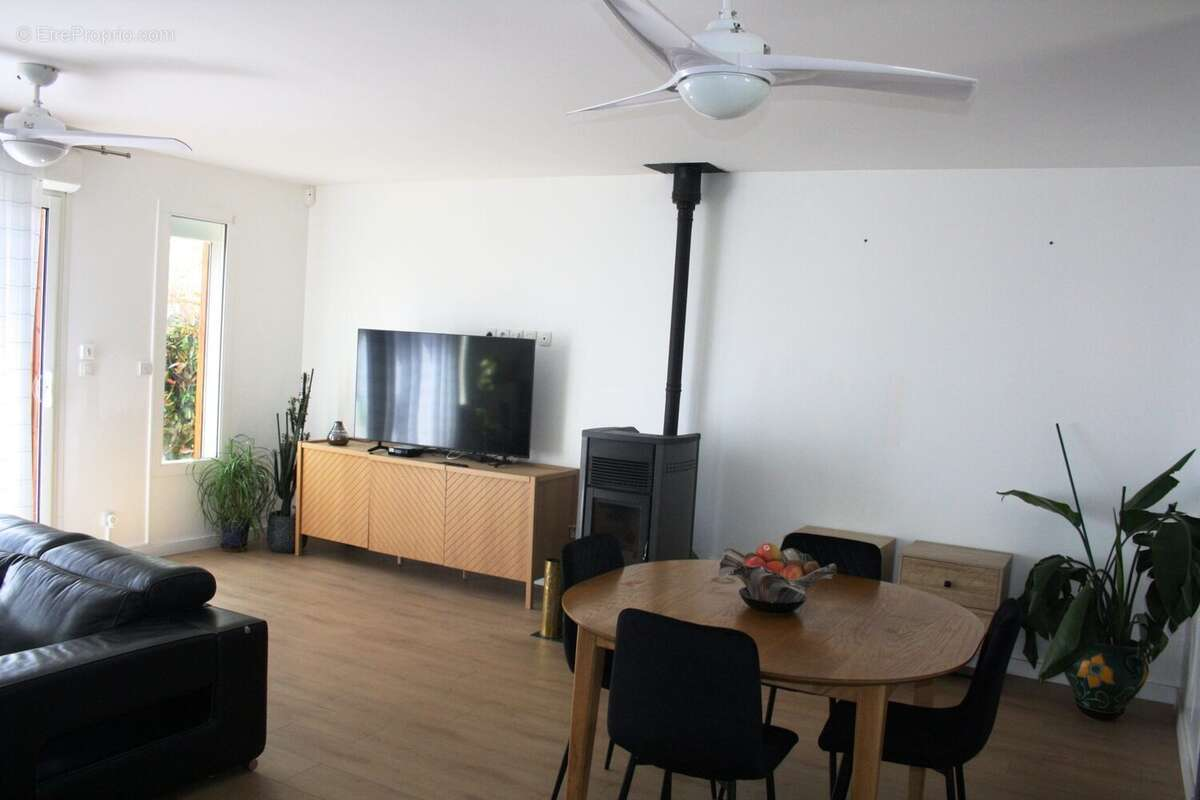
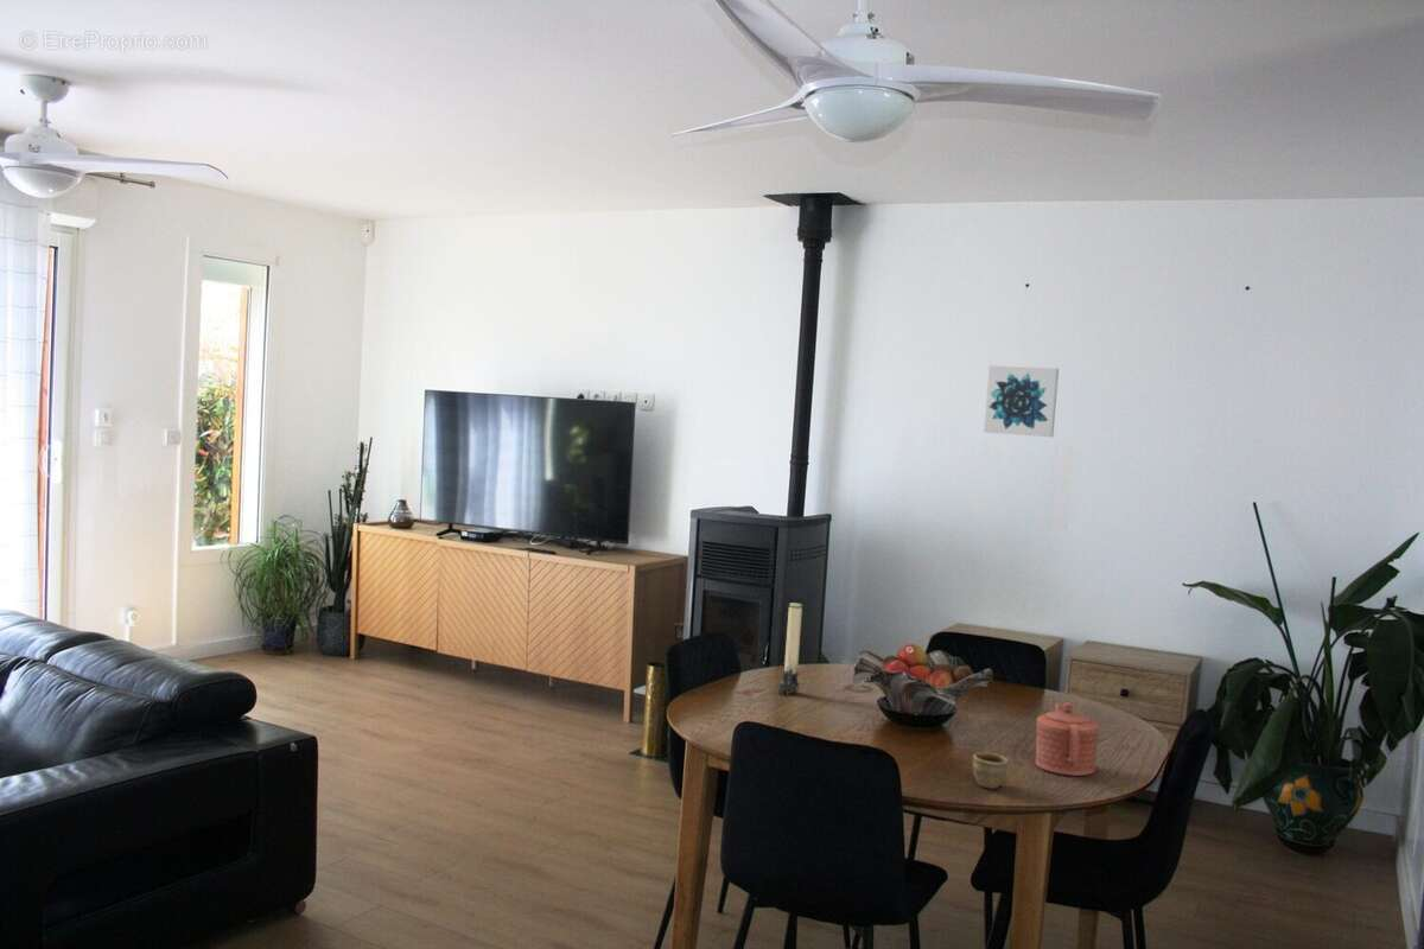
+ teapot (1066, 734)
+ wall art (1021, 401)
+ cup (992, 770)
+ candle (789, 648)
